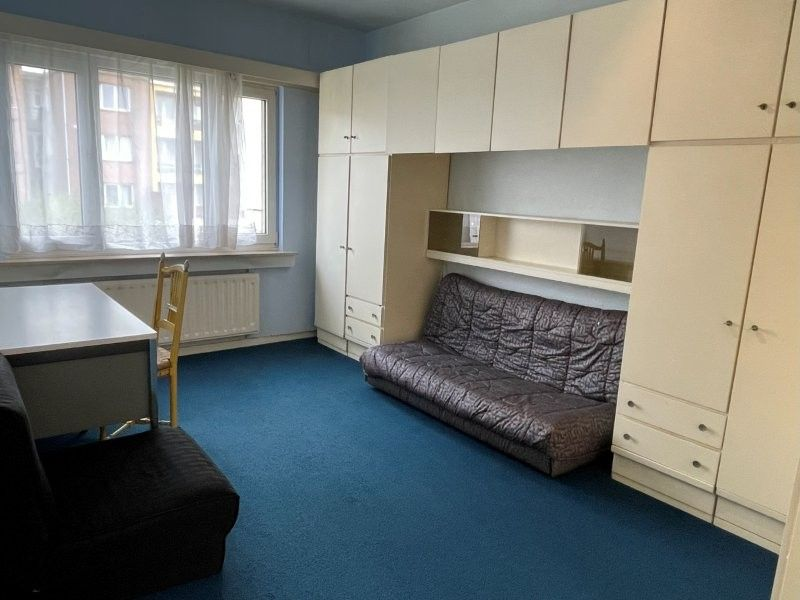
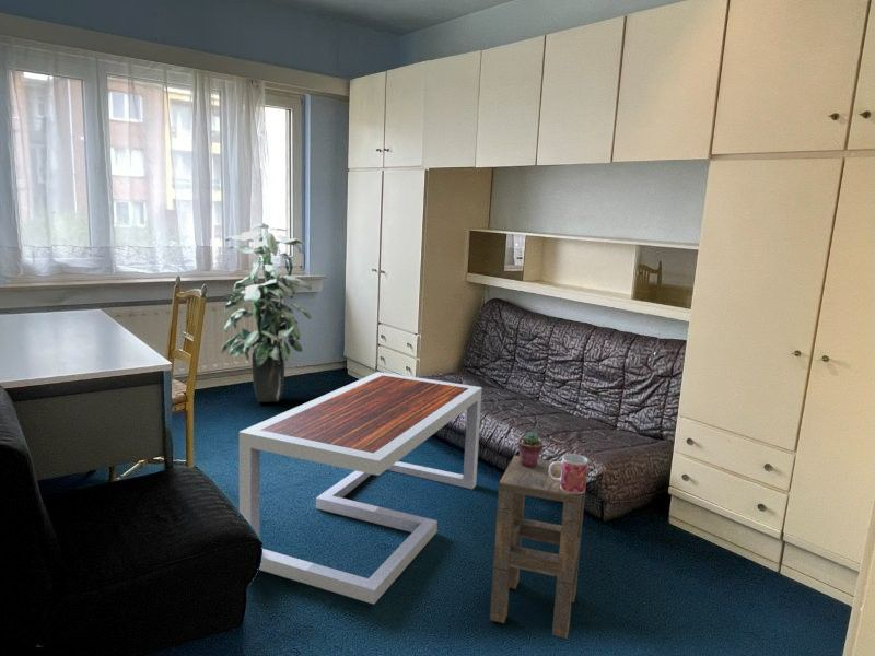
+ coffee table (376, 464)
+ indoor plant (264, 313)
+ side table (539, 540)
+ mug (568, 471)
+ potted succulent (529, 447)
